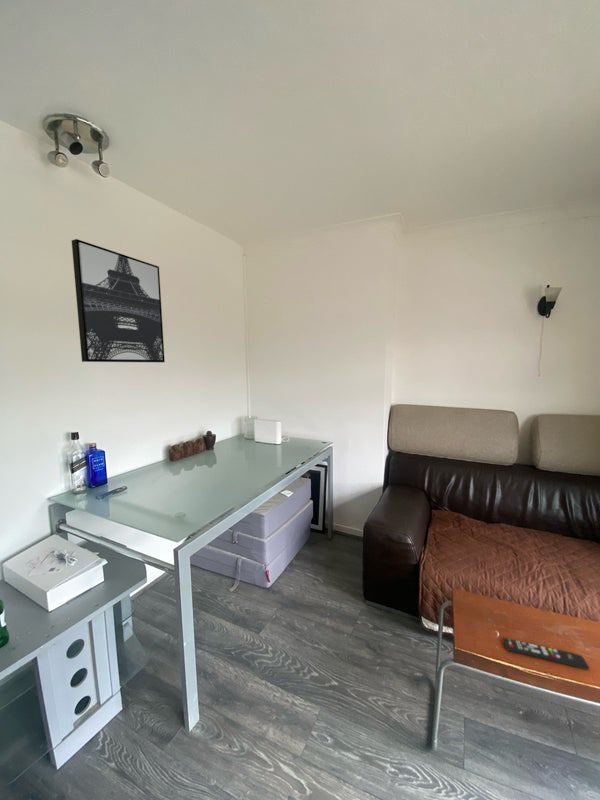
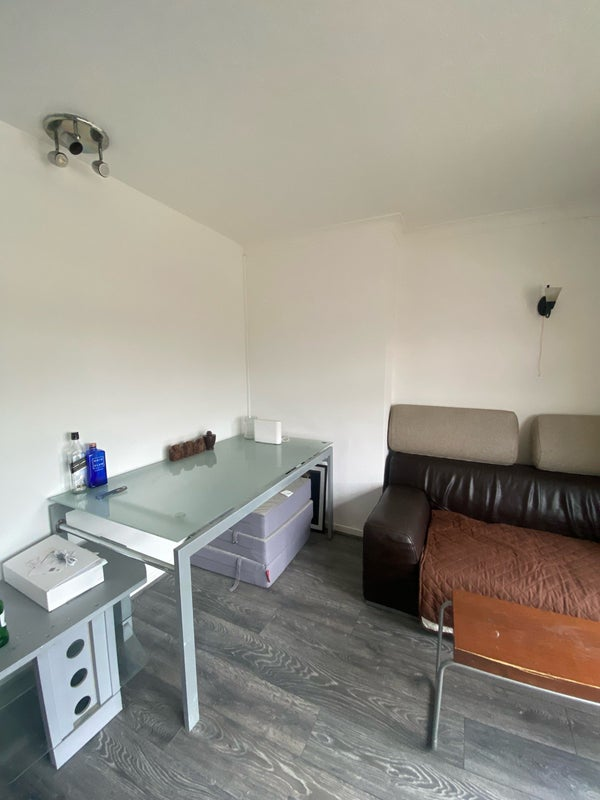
- wall art (124, 309)
- remote control (543, 652)
